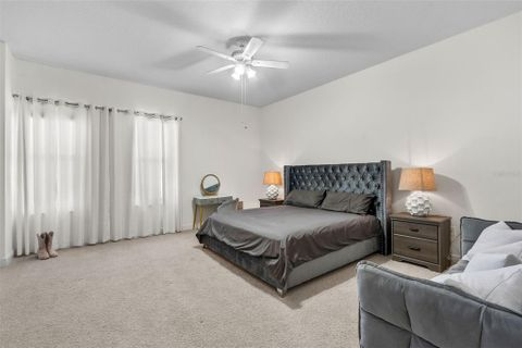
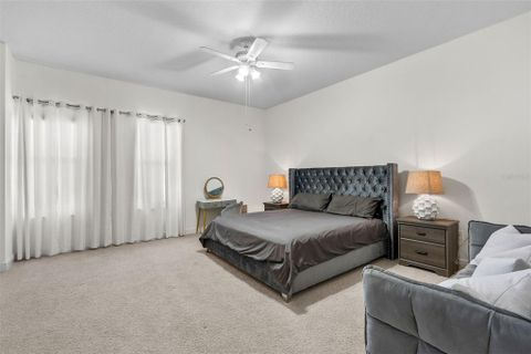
- boots (47, 244)
